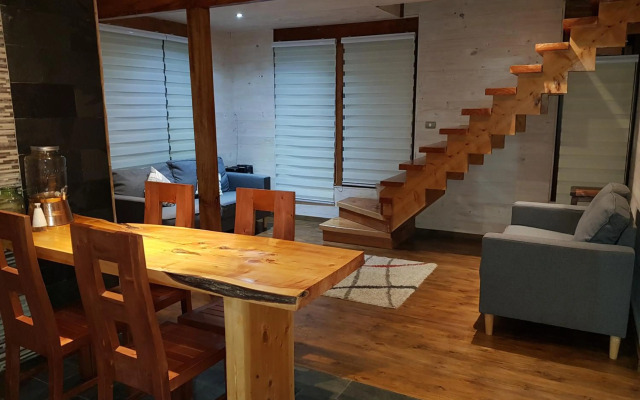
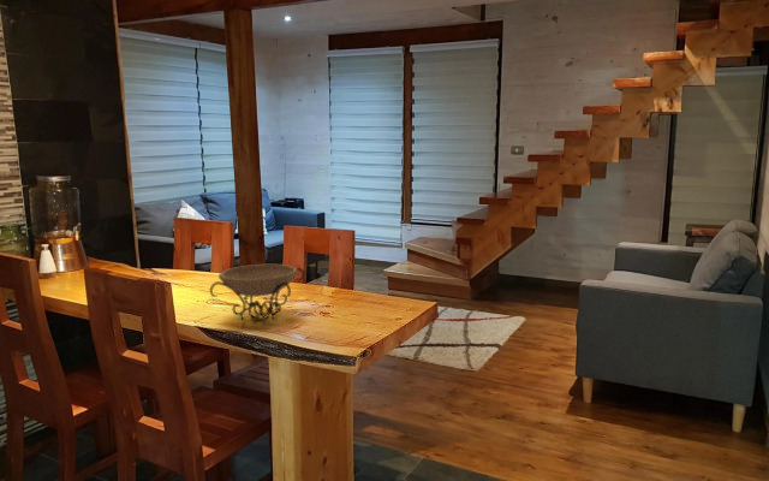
+ decorative bowl (260, 293)
